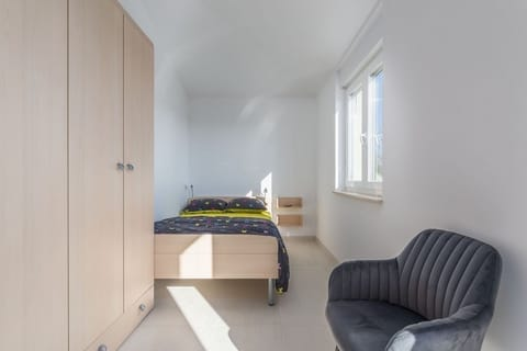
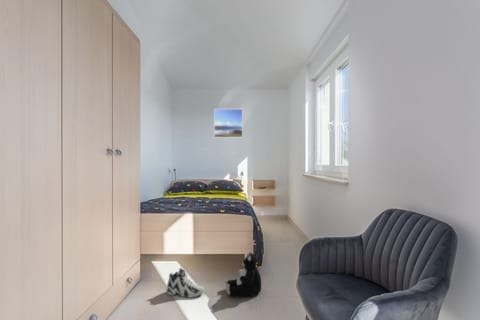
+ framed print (228, 123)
+ sneaker (185, 281)
+ plush toy (243, 272)
